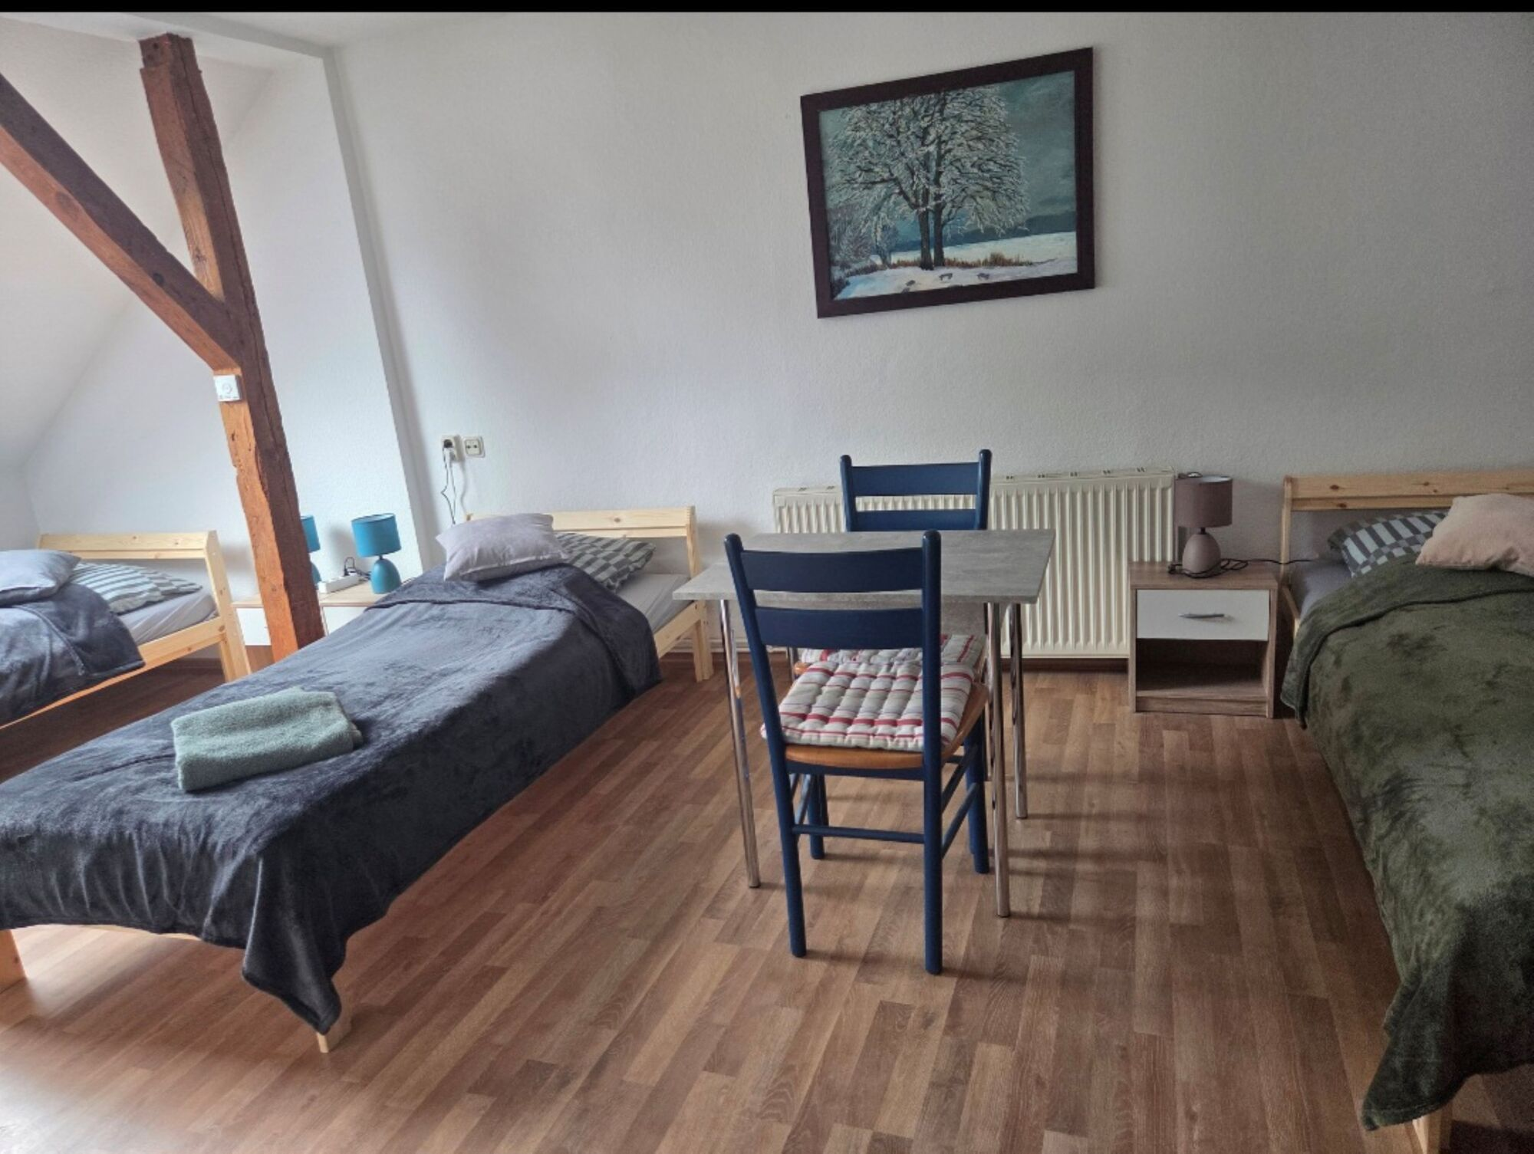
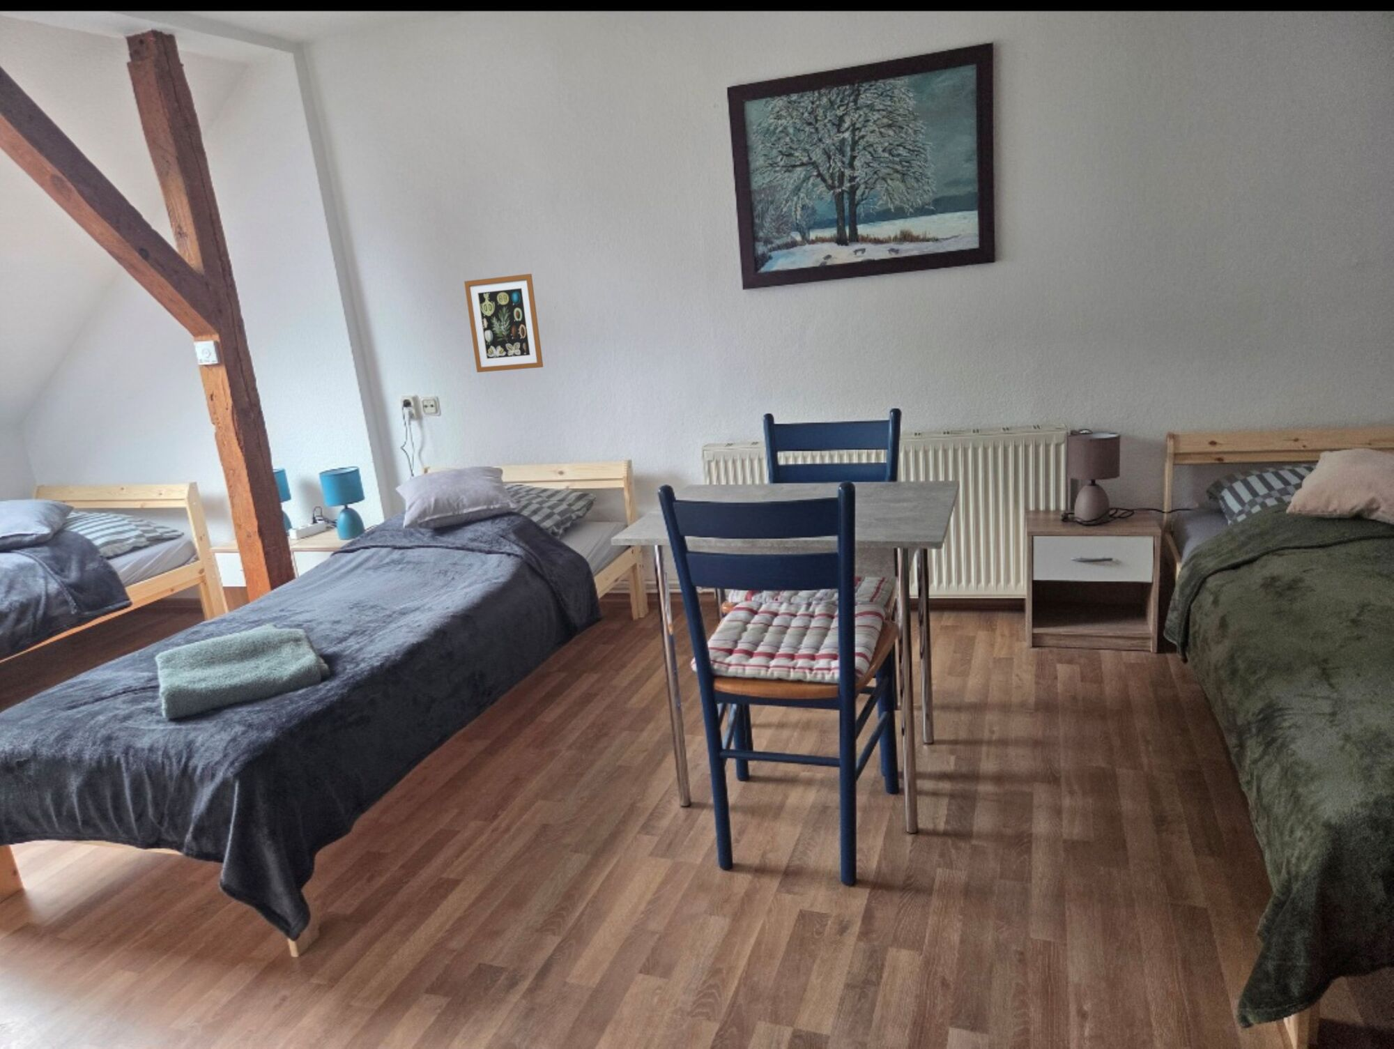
+ wall art (504, 324)
